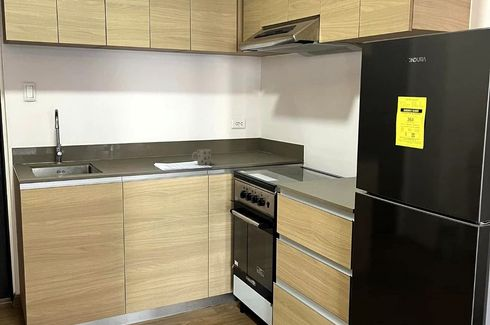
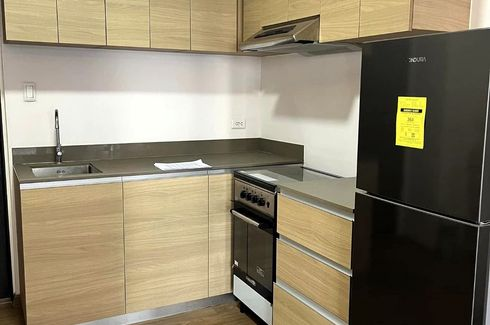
- mug (201, 157)
